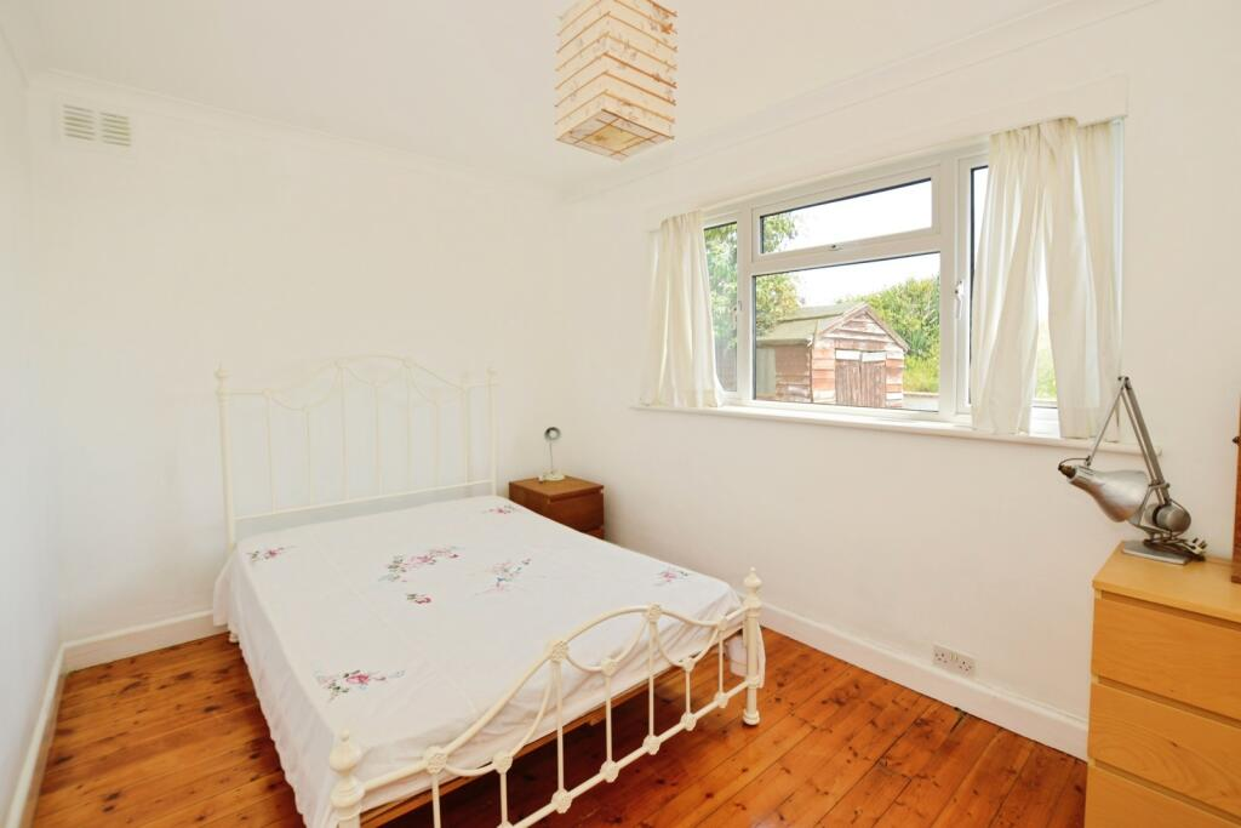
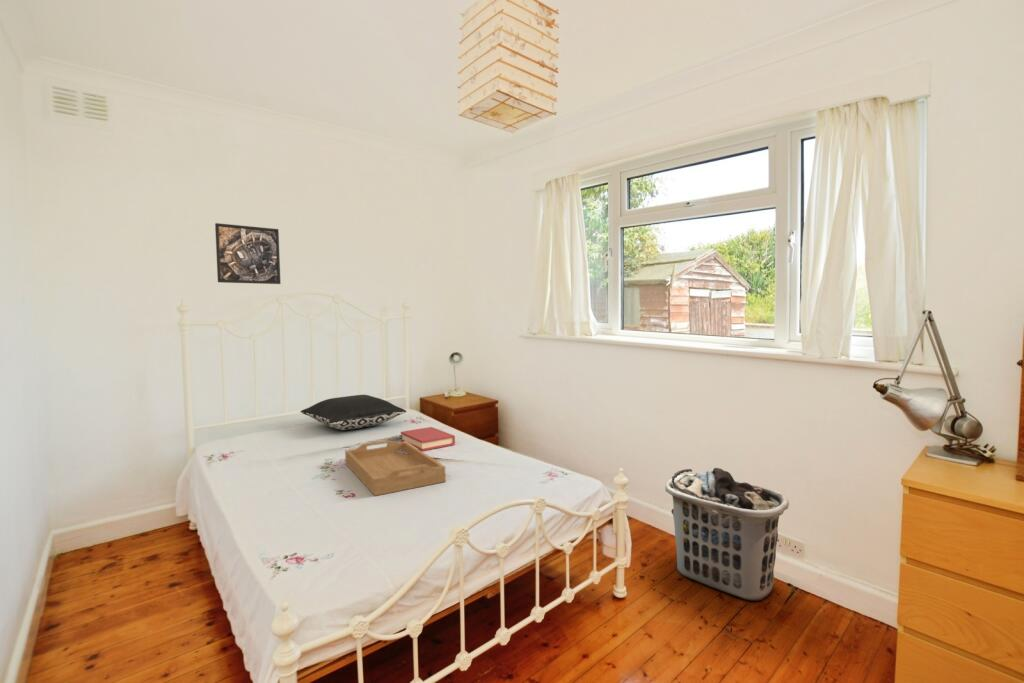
+ serving tray (392, 462)
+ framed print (249, 254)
+ clothes hamper (723, 525)
+ pillow (353, 411)
+ hardback book (427, 438)
